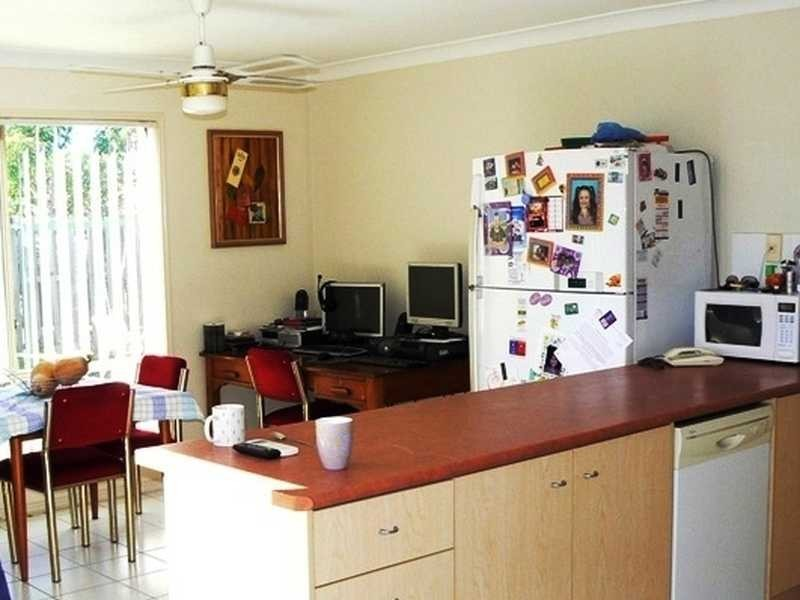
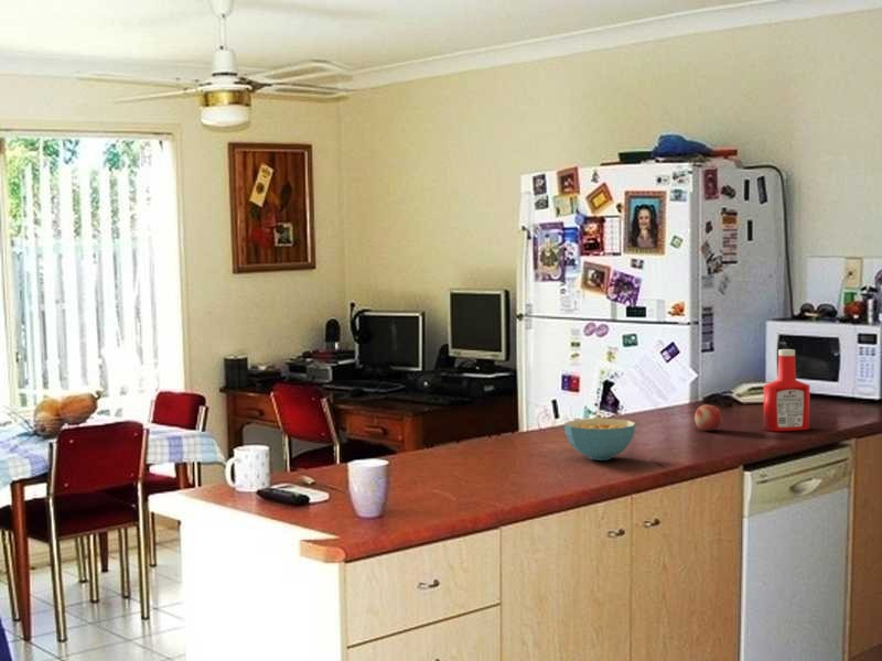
+ fruit (708, 416)
+ soap bottle (786, 389)
+ cereal bowl (600, 441)
